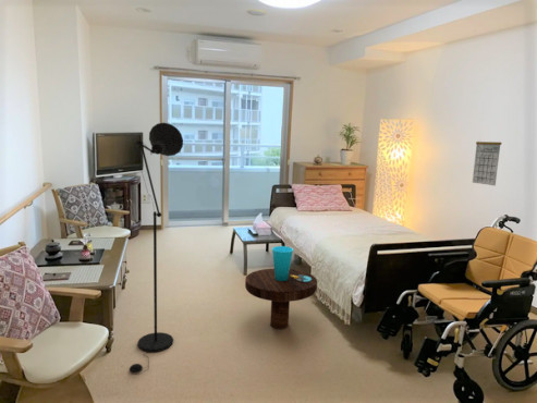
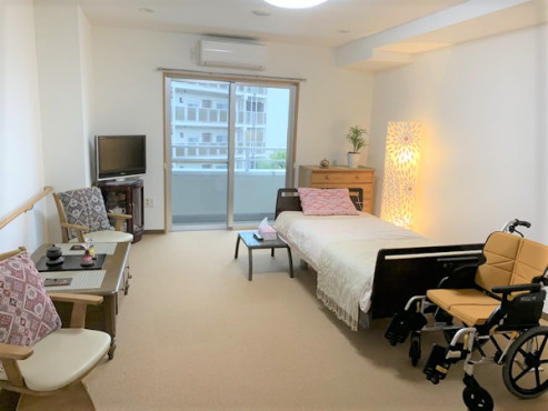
- floor lamp (154, 241)
- calendar (486, 158)
- side table (281, 286)
